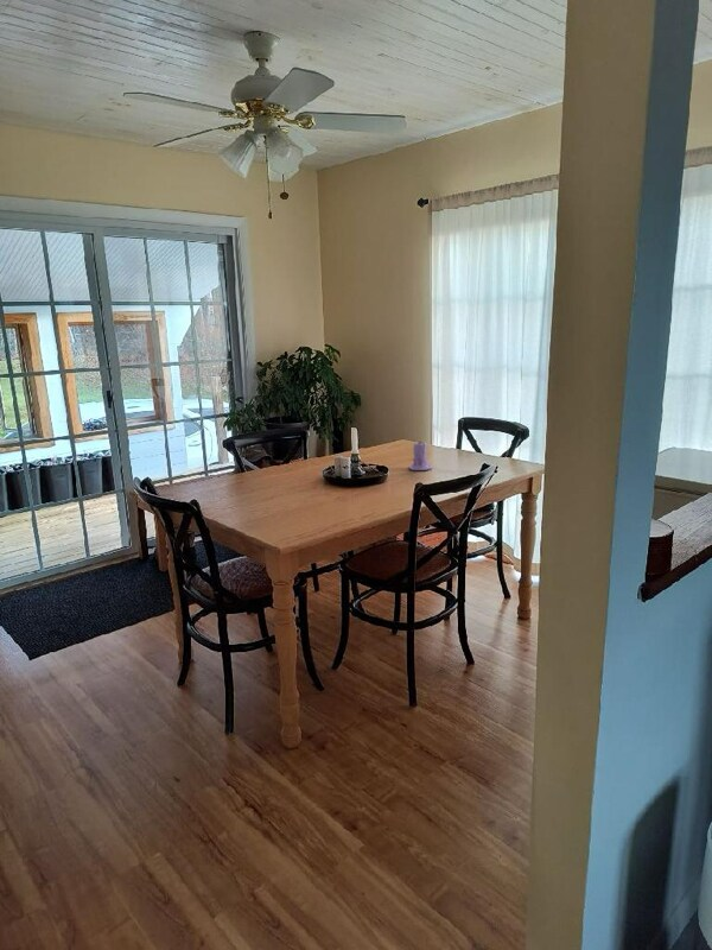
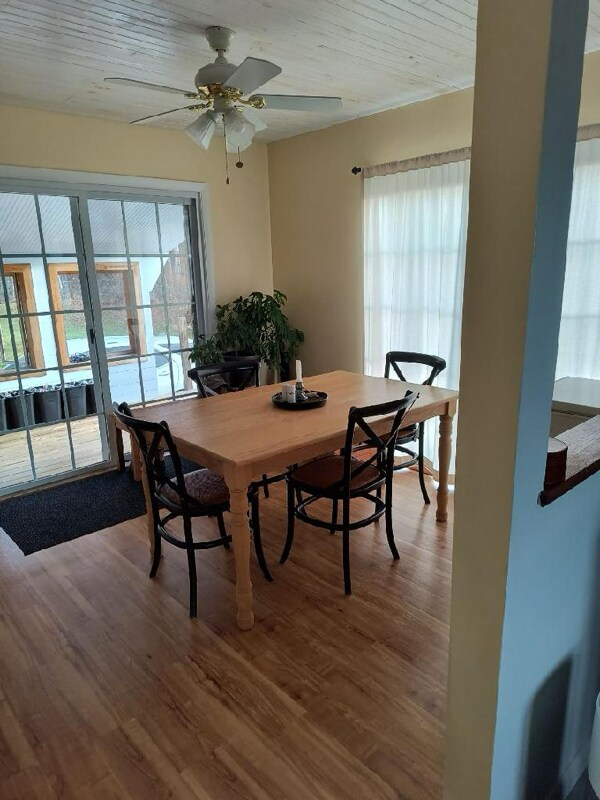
- candle (420, 452)
